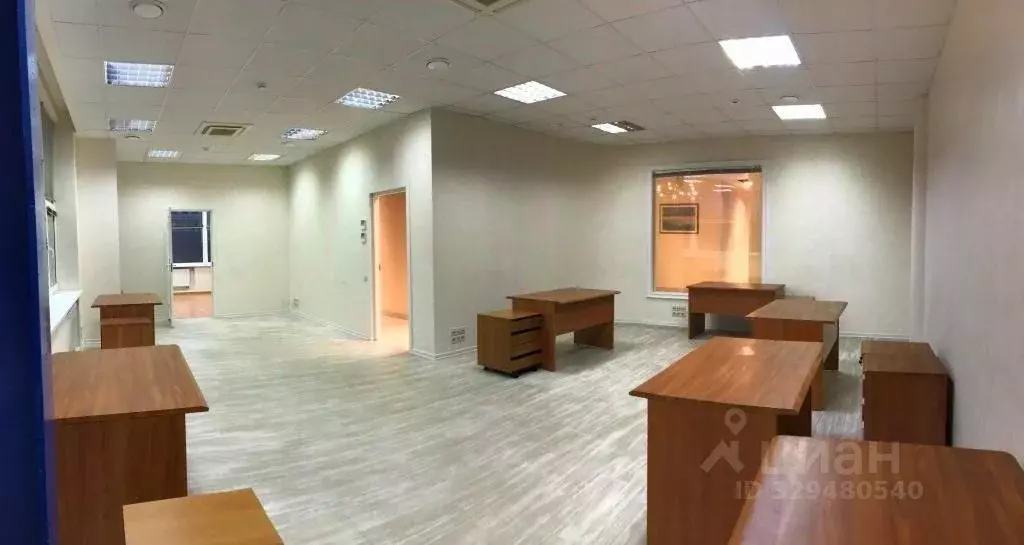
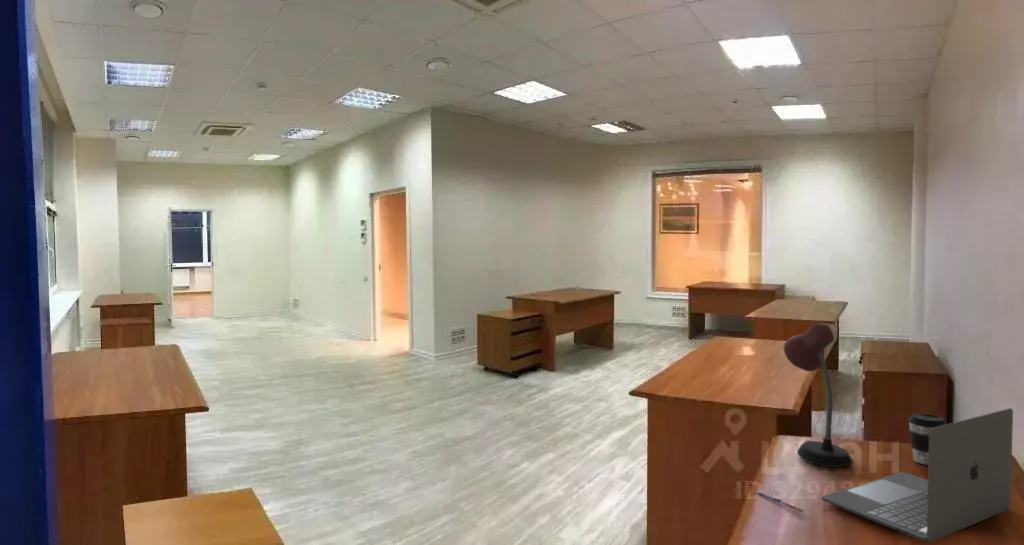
+ pen (778, 500)
+ coffee cup (927, 439)
+ desk lamp (826, 385)
+ laptop (929, 455)
